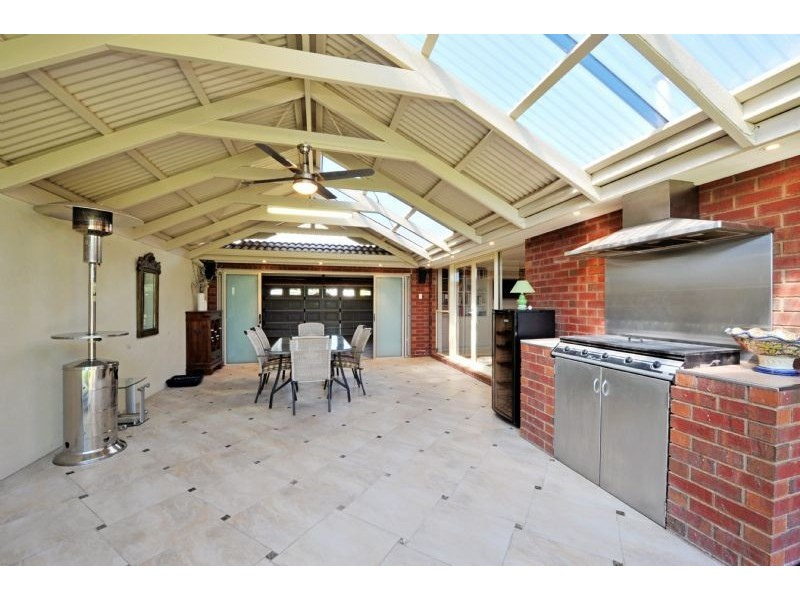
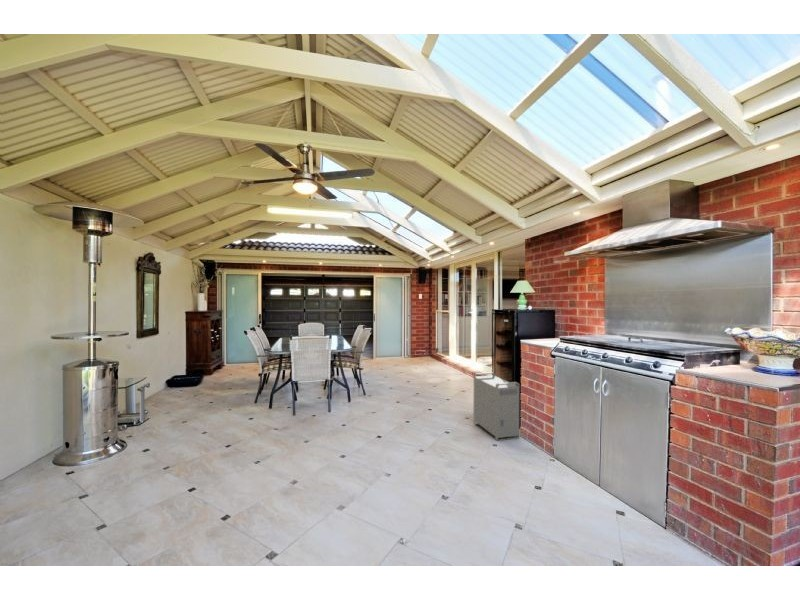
+ storage bin (495, 404)
